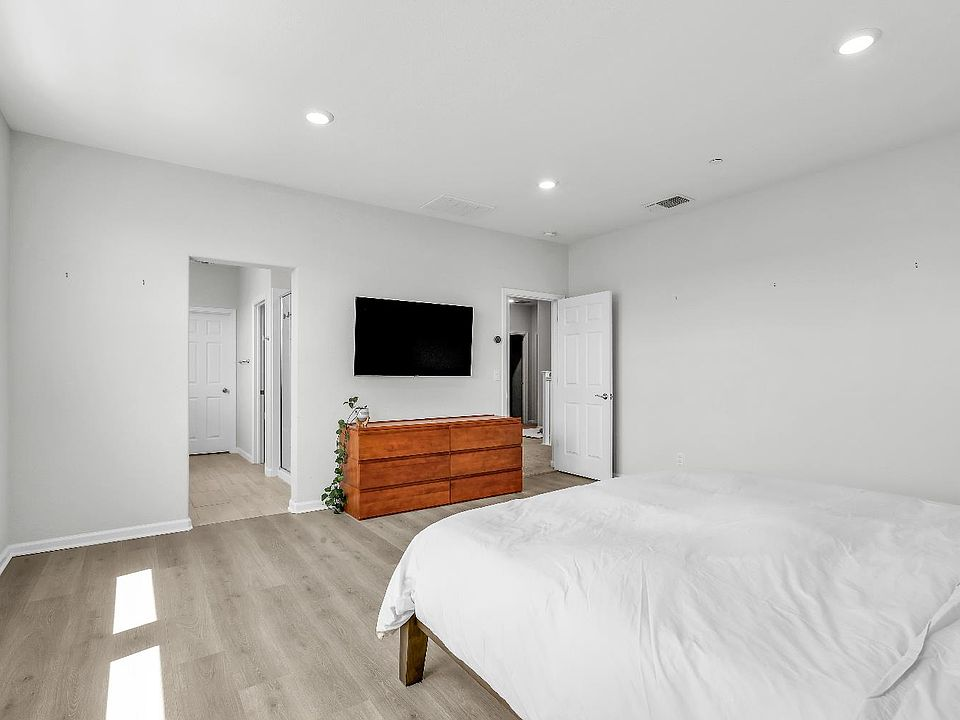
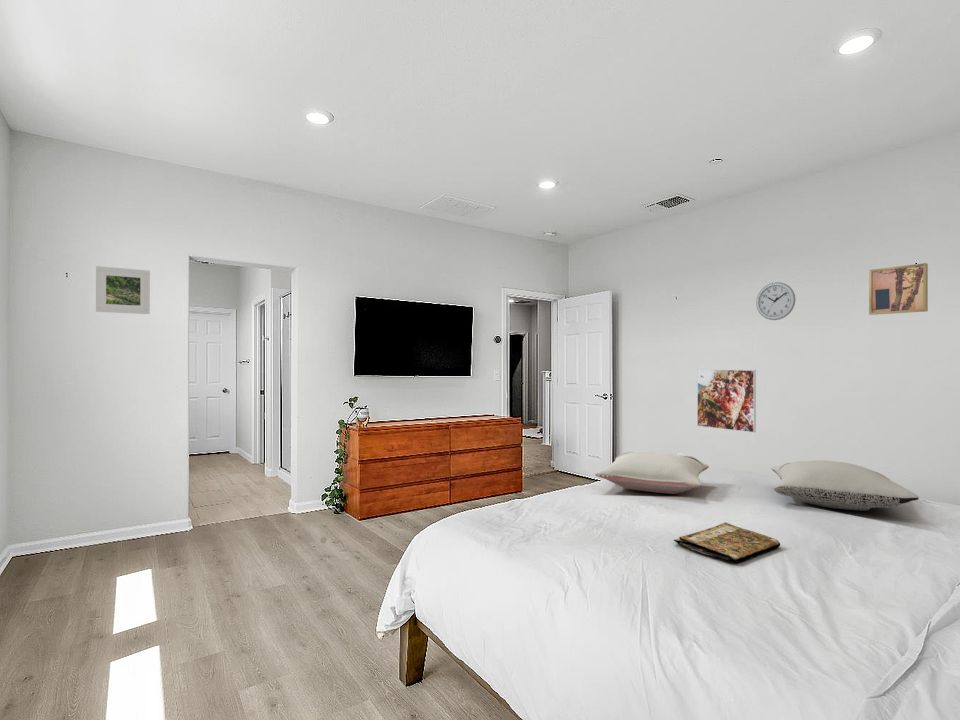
+ wall clock (774, 301)
+ pillow (834, 483)
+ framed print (123, 290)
+ wall art (897, 289)
+ book (726, 540)
+ pillow (653, 471)
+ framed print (725, 399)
